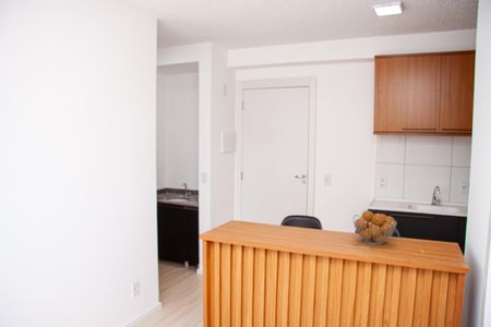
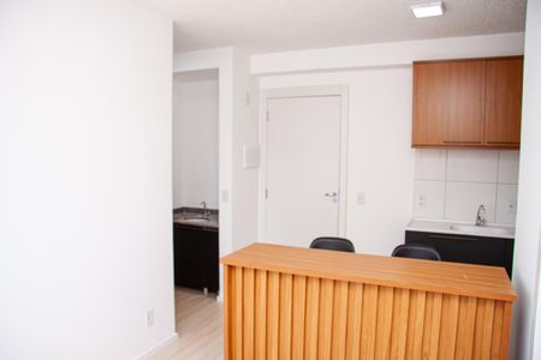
- fruit basket (374, 227)
